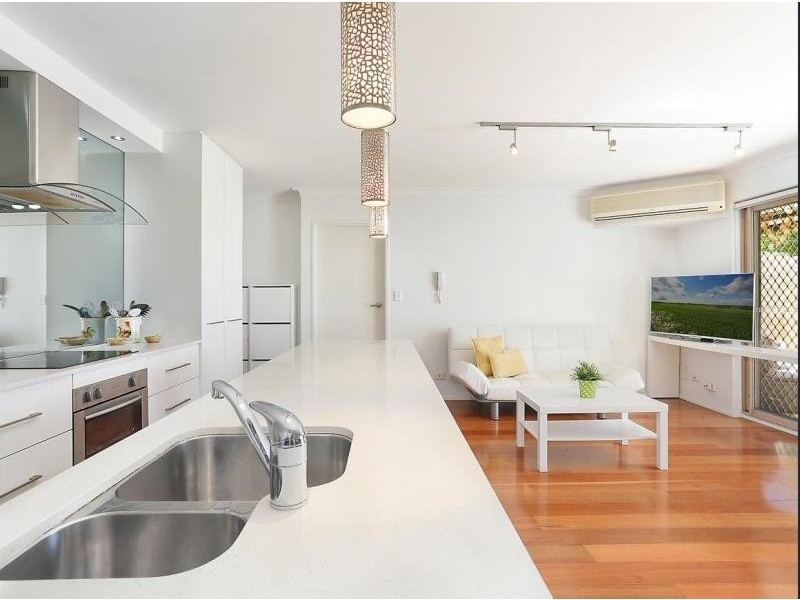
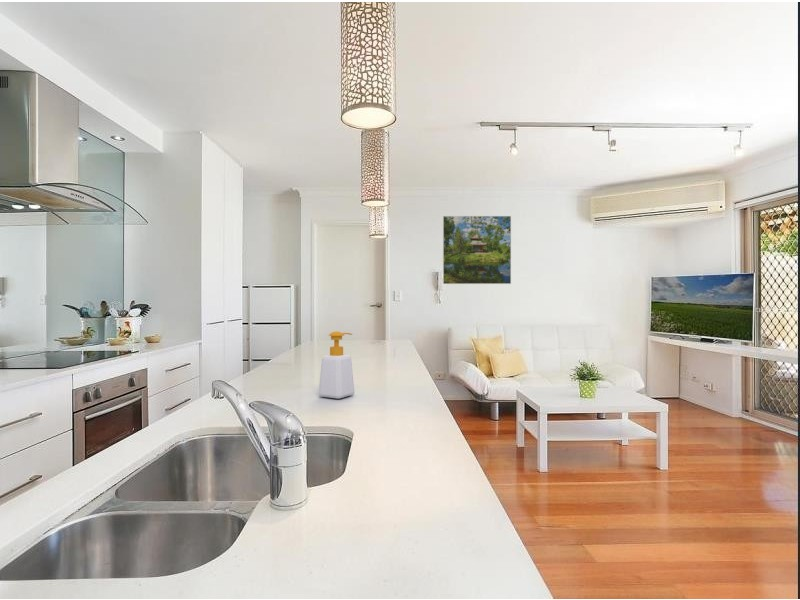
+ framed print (476, 250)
+ soap bottle (340, 362)
